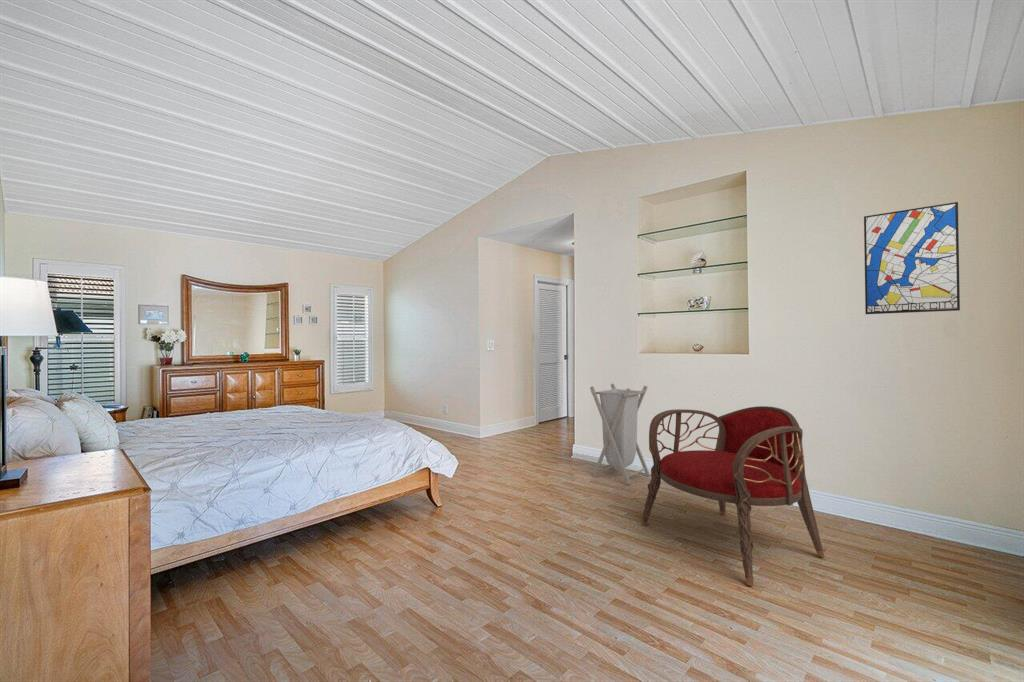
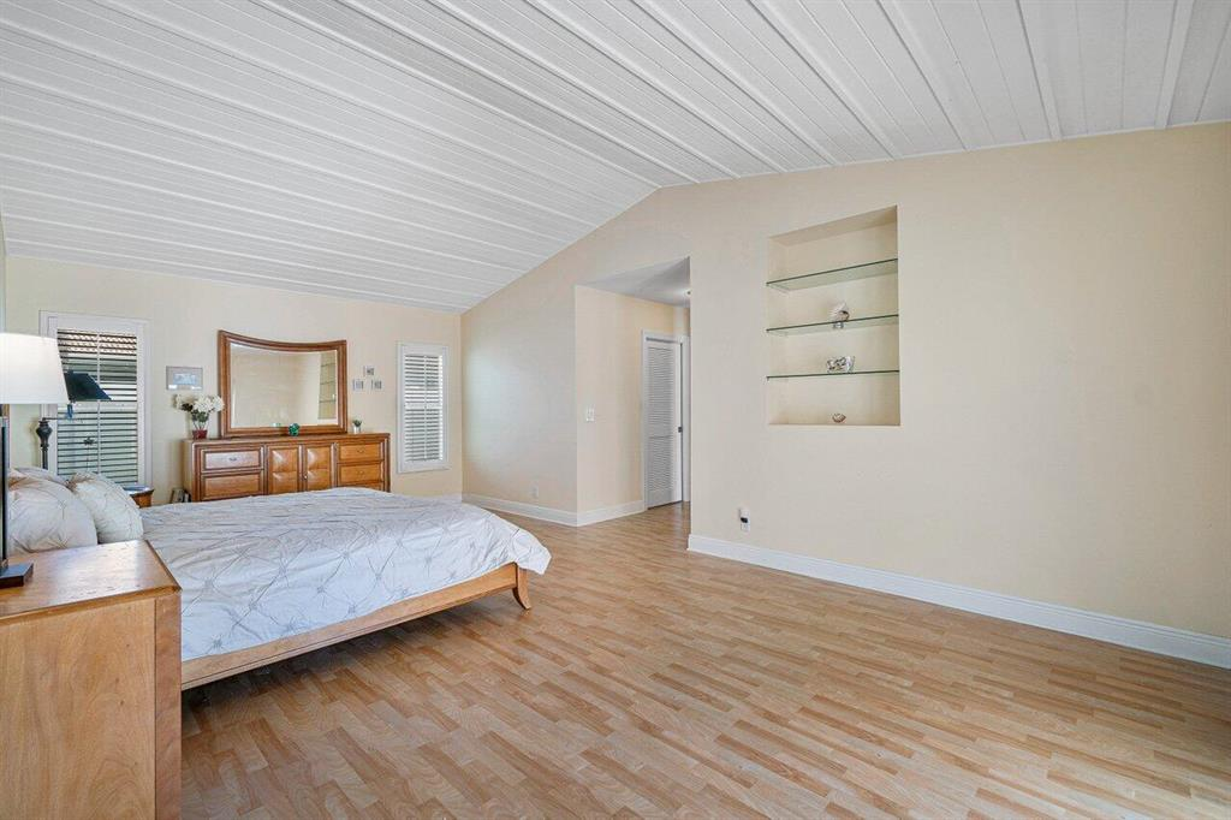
- laundry hamper (619, 431)
- armchair (729, 475)
- wall art (909, 261)
